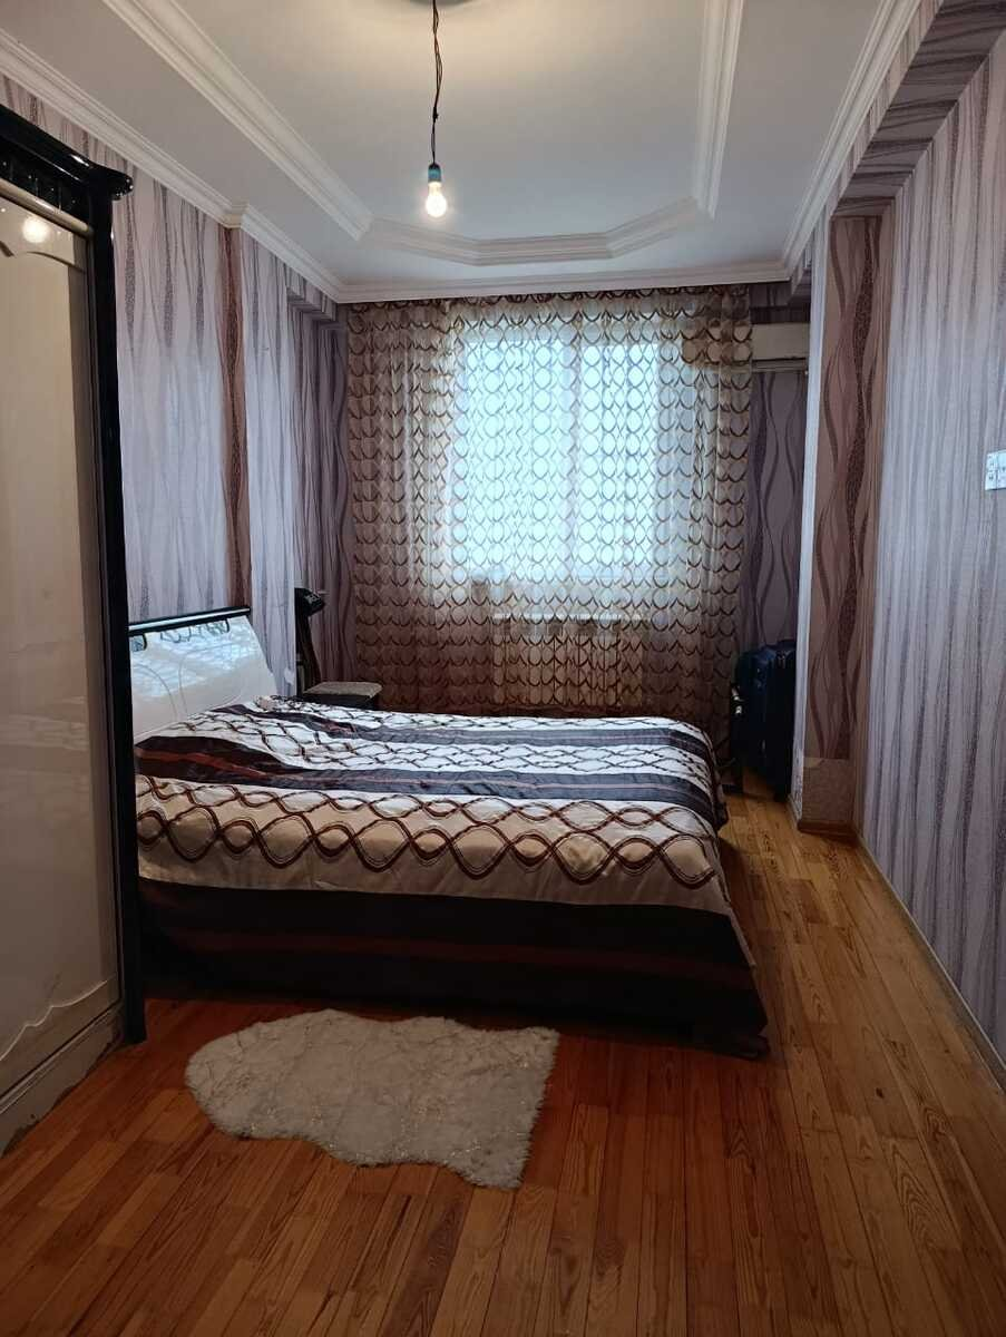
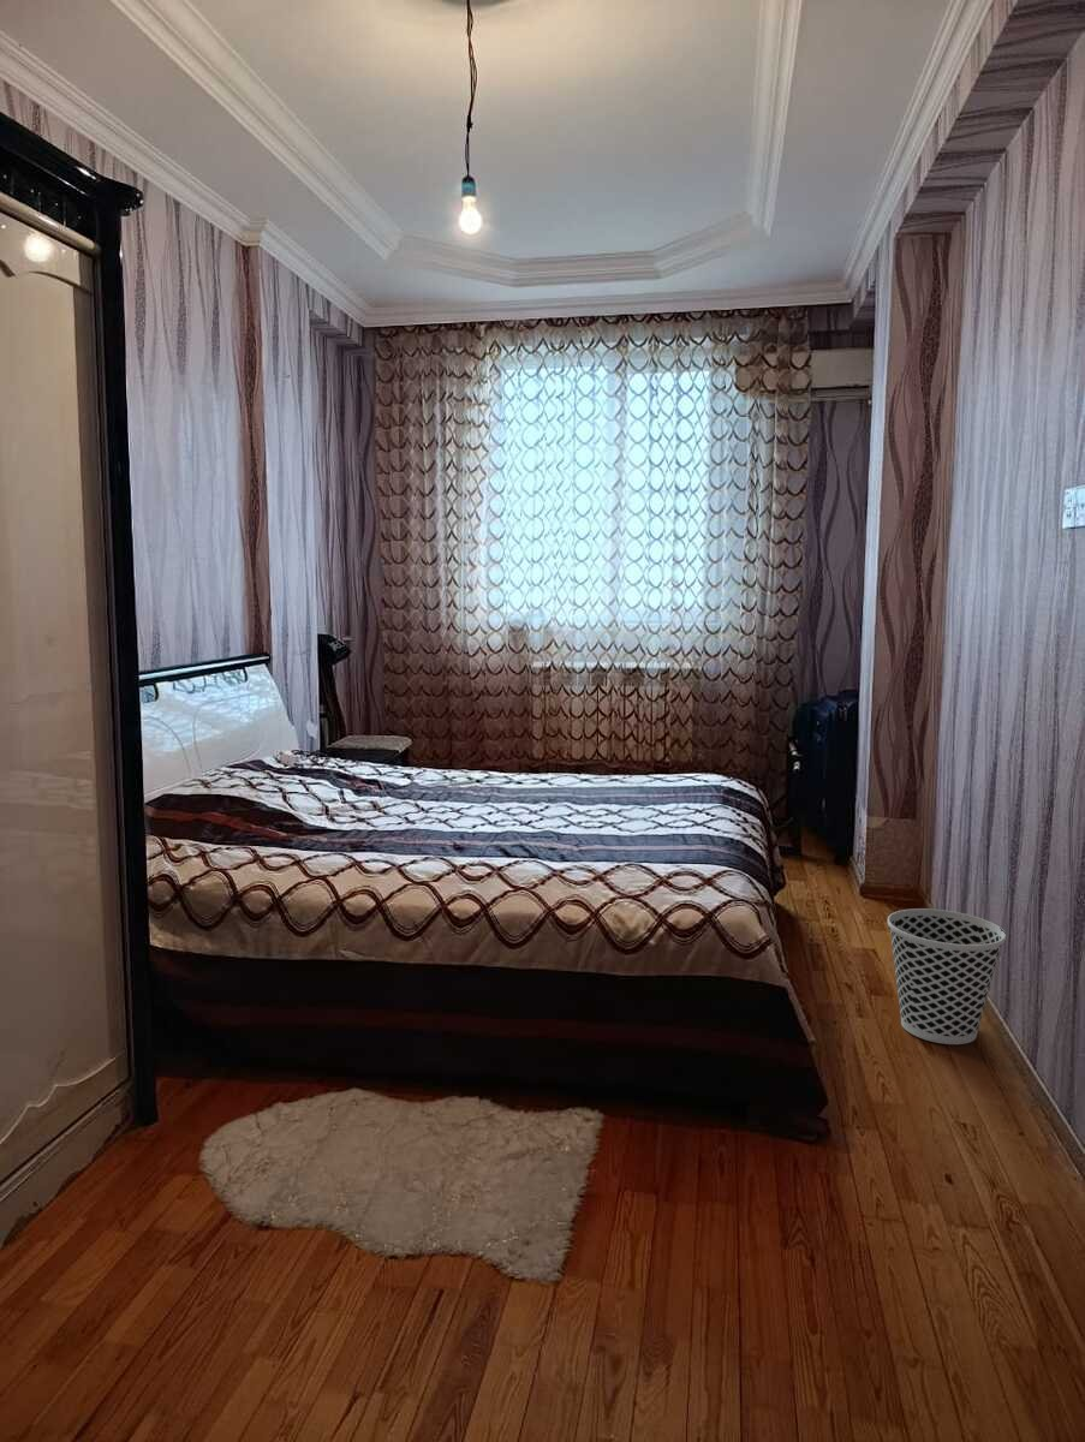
+ wastebasket (941, 977)
